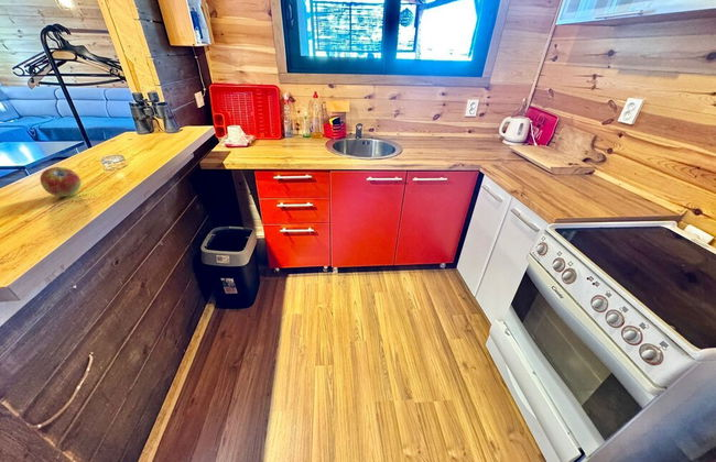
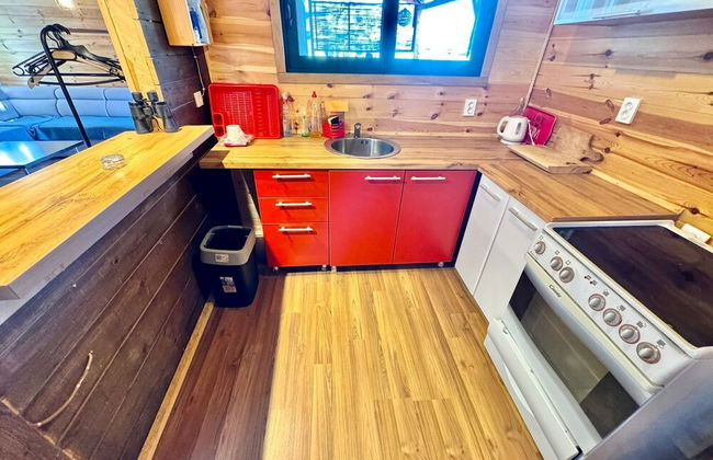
- fruit (61, 182)
